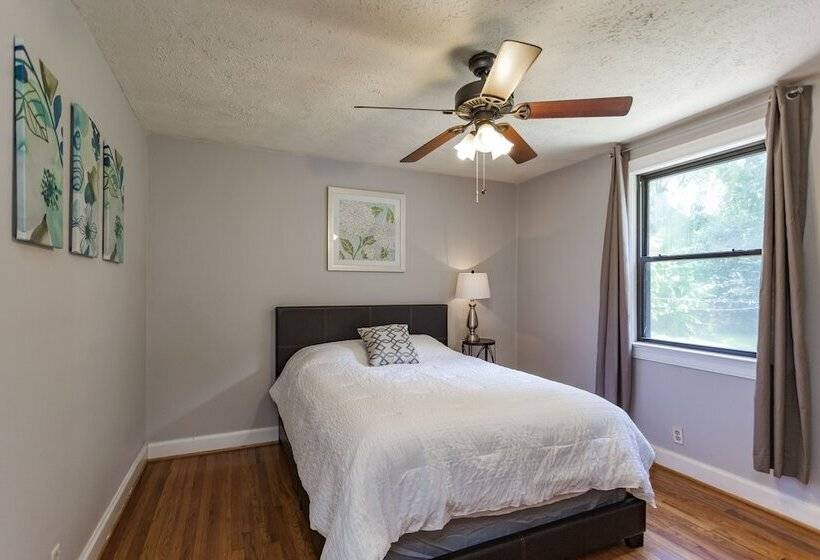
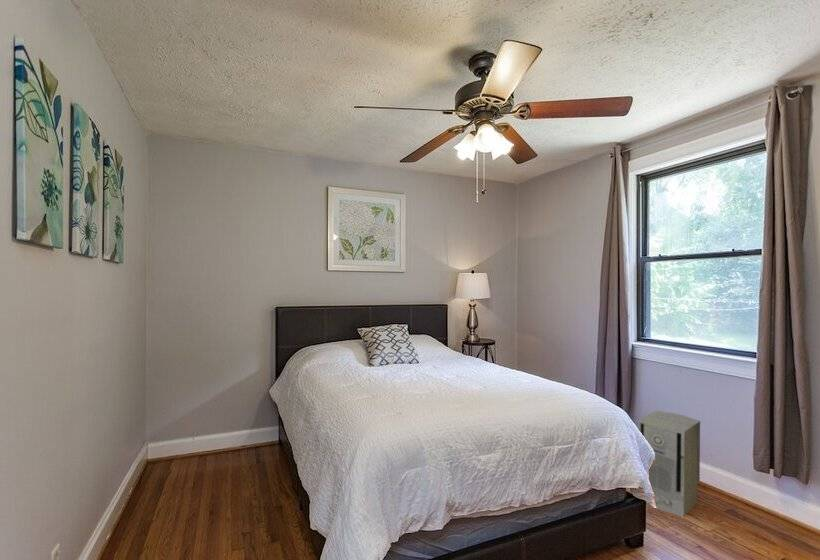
+ air purifier (668, 460)
